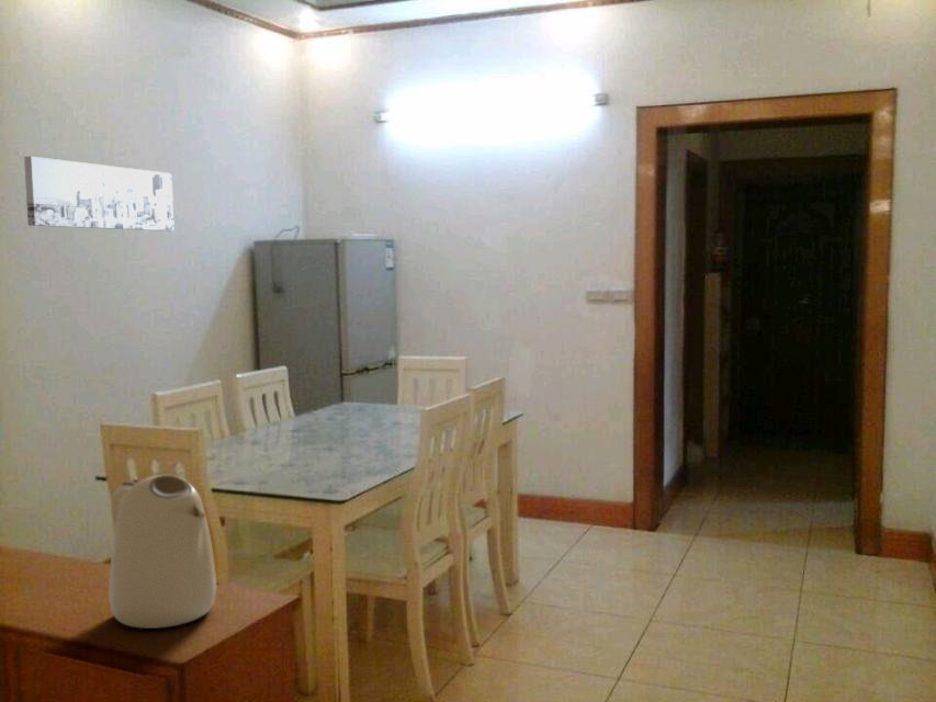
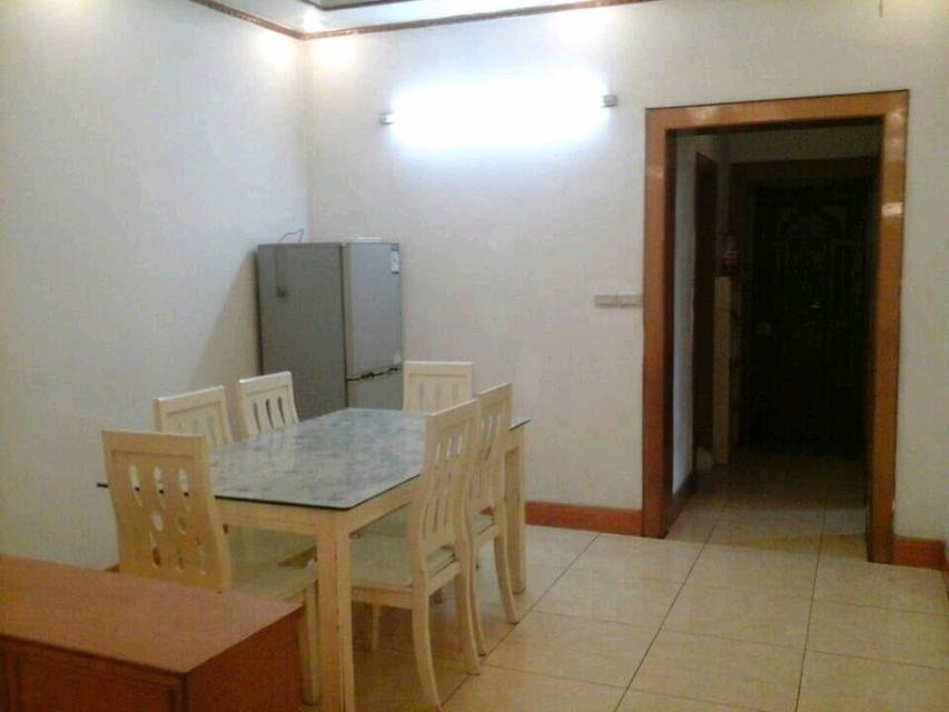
- wall art (105, 196)
- kettle (157, 543)
